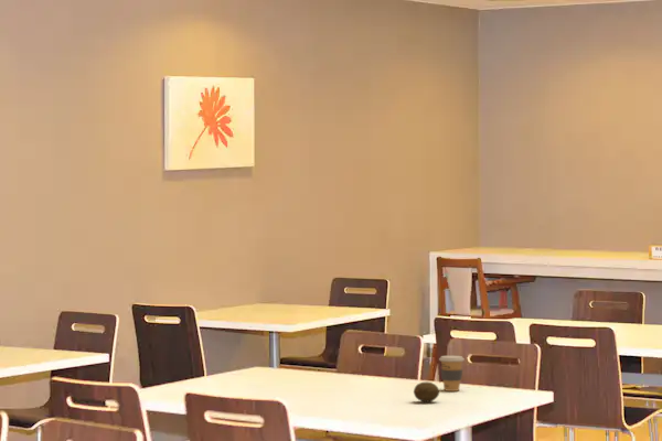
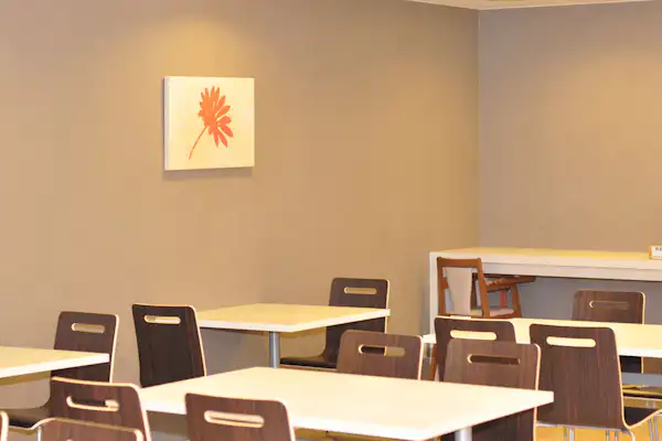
- coffee cup (451, 373)
- fruit (426, 391)
